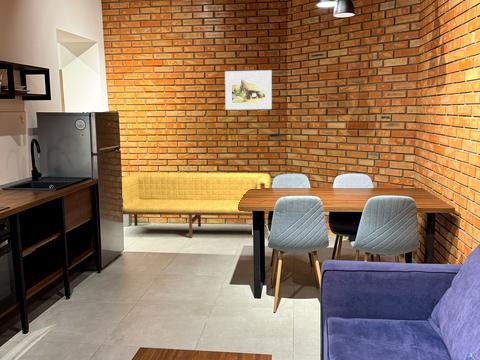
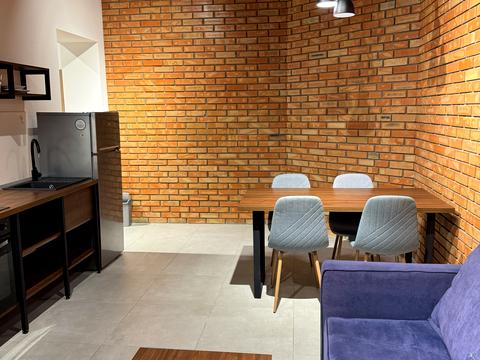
- bench (195, 203)
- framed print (248, 90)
